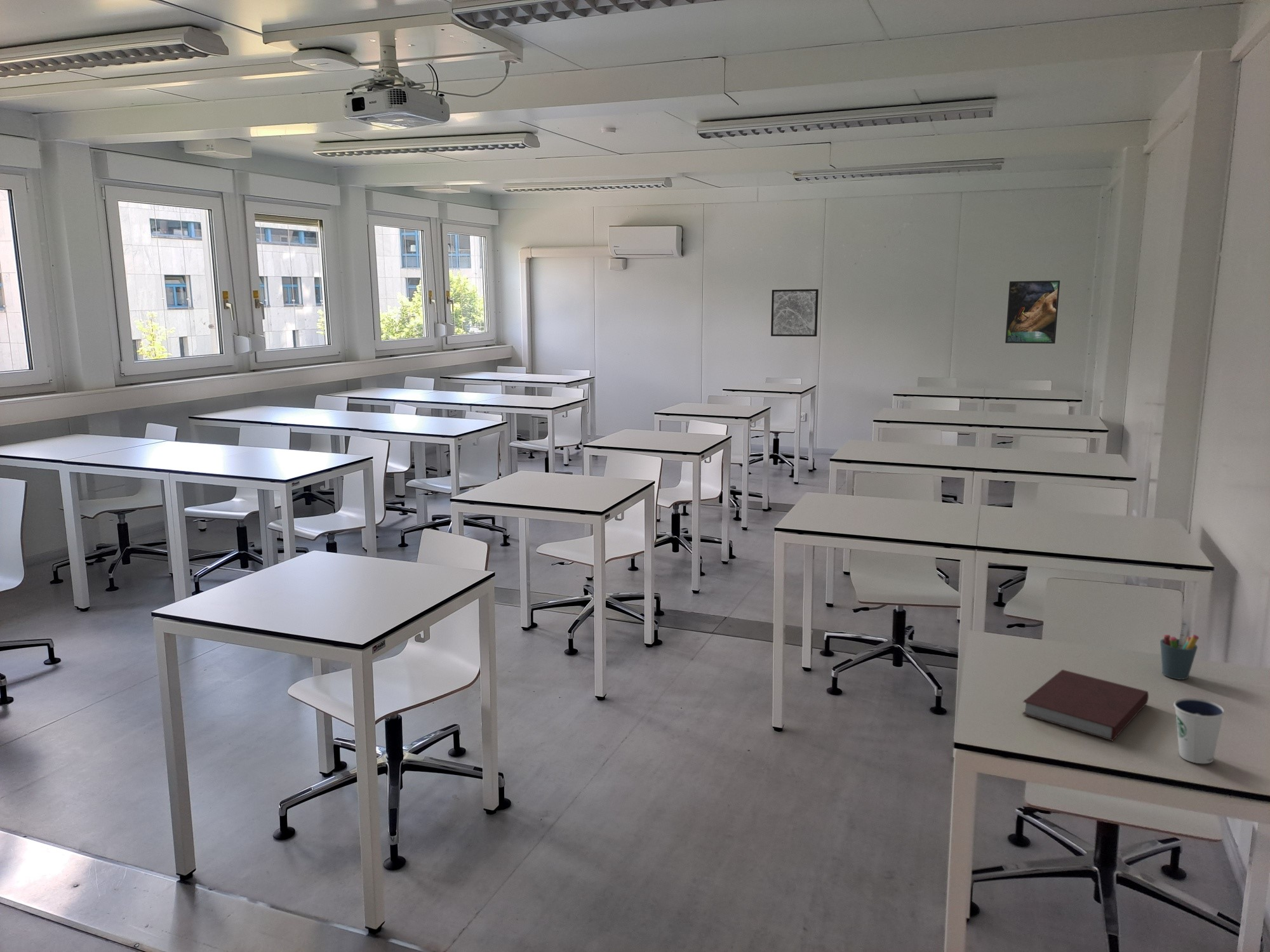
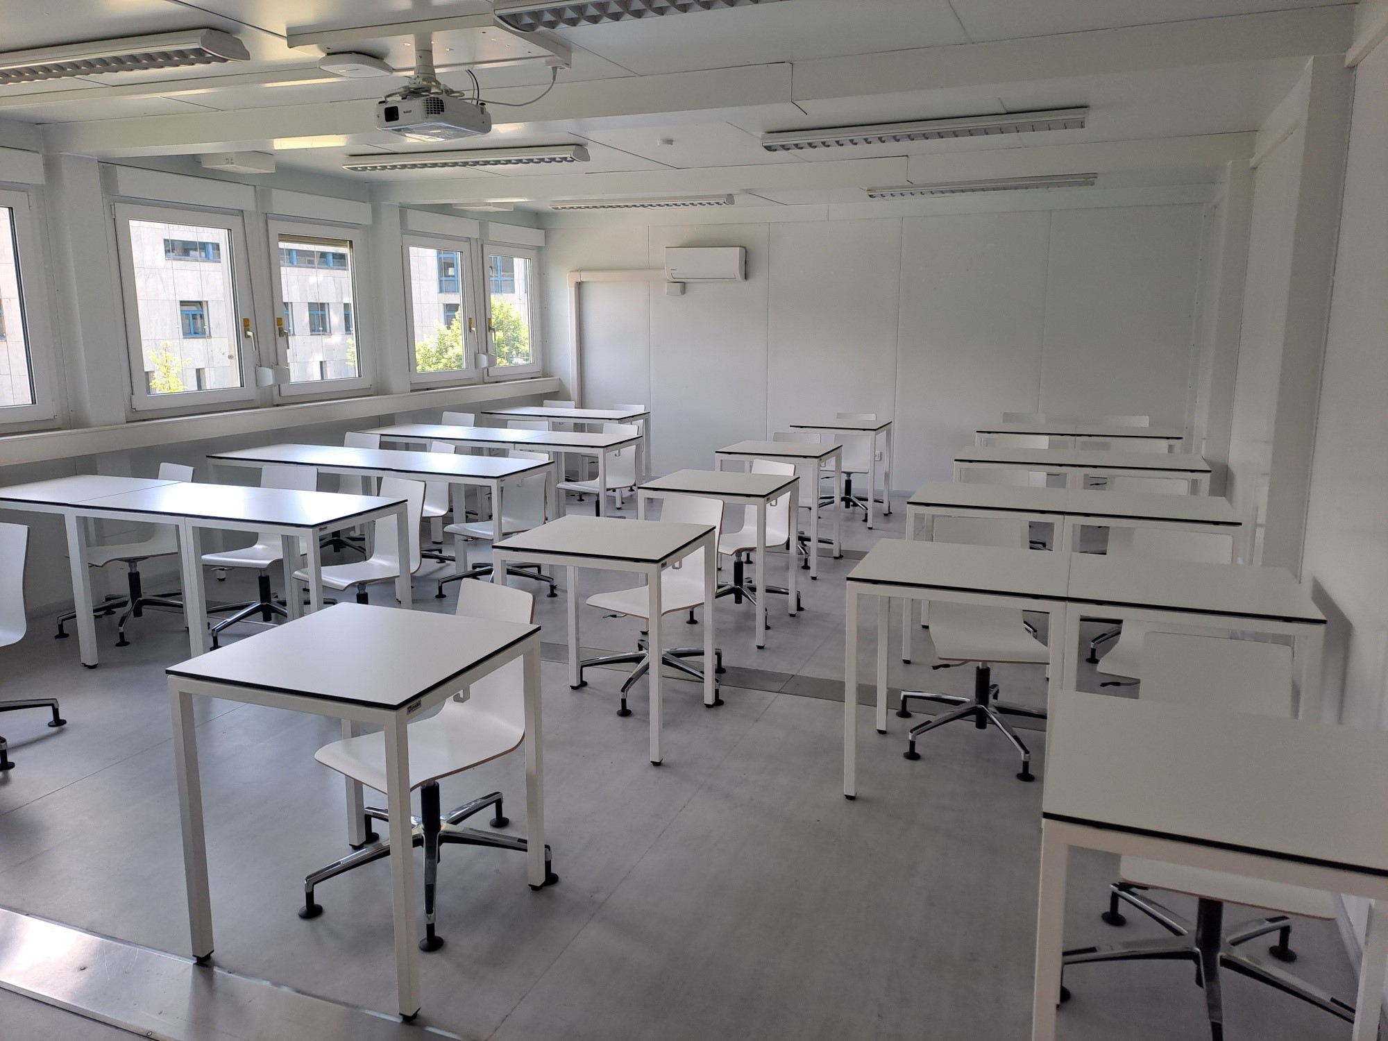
- notebook (1086, 703)
- dixie cup (1196, 731)
- wall art (794, 313)
- pen holder (1178, 651)
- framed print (1032, 312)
